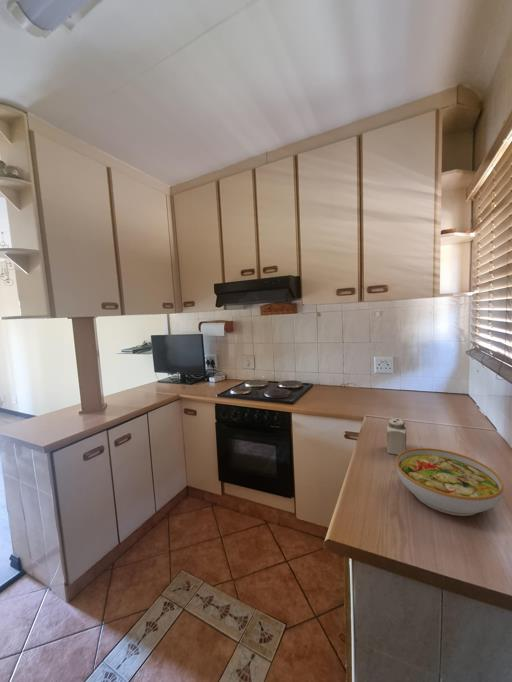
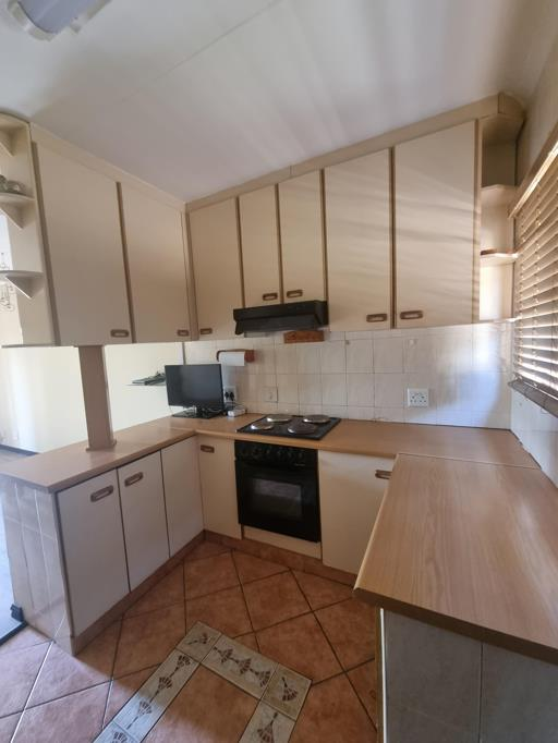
- bowl (444, 482)
- salt shaker (396, 435)
